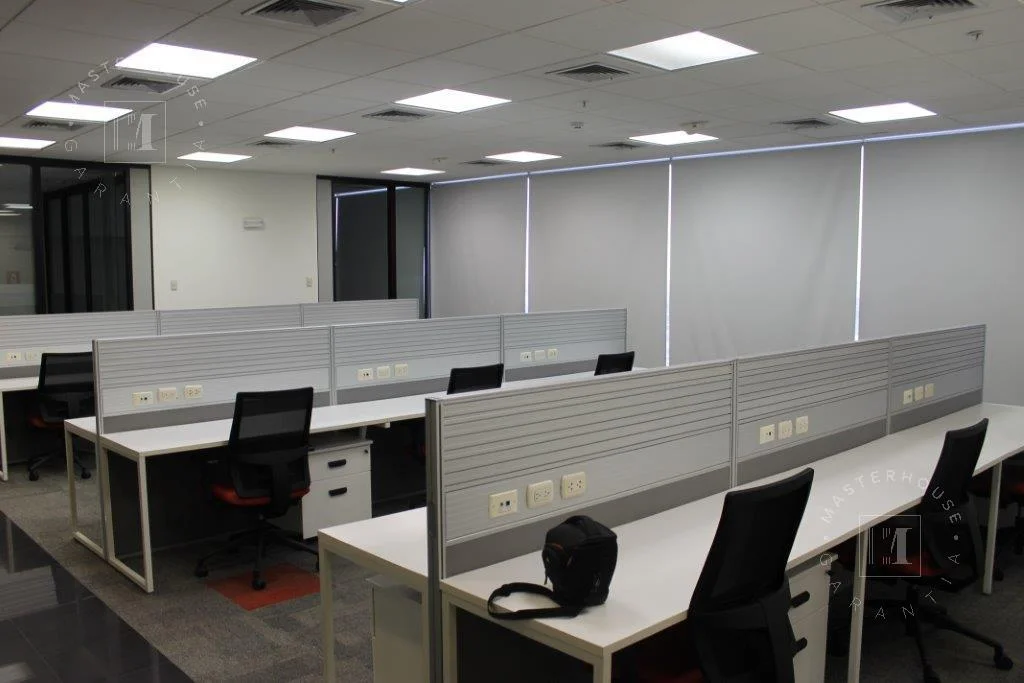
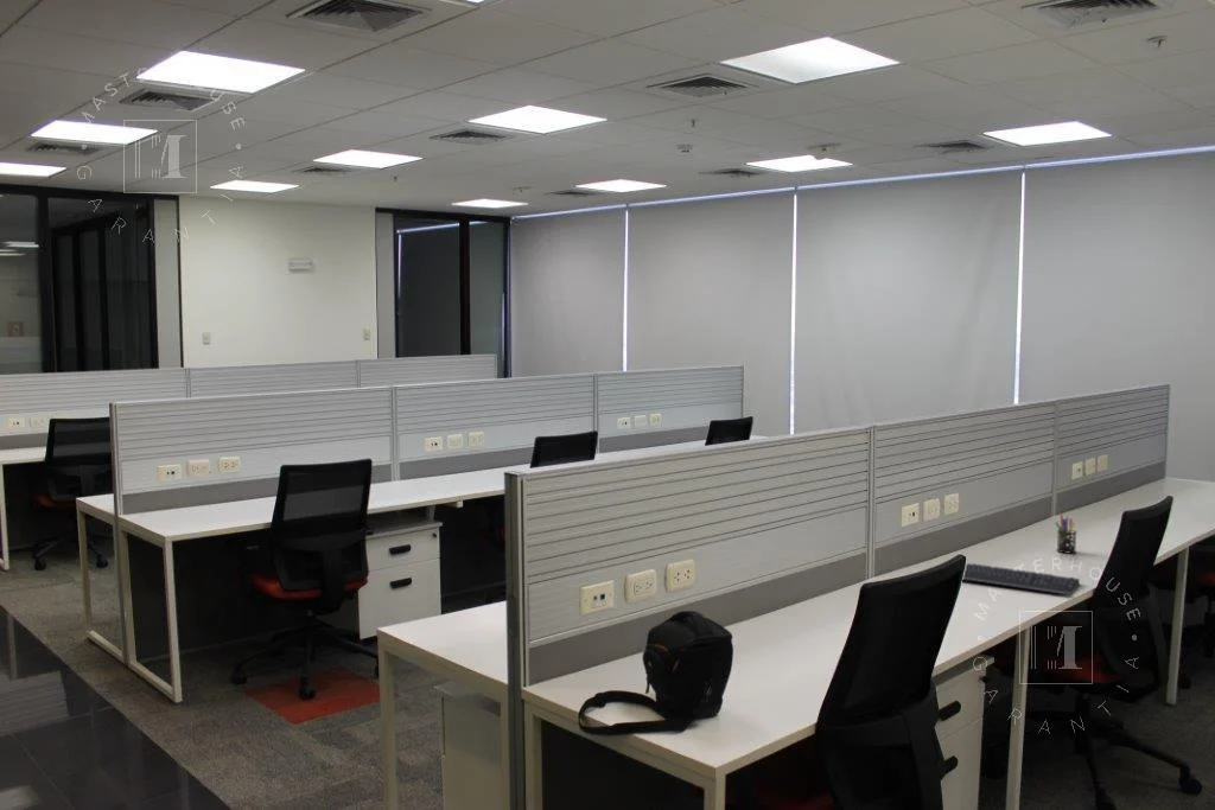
+ keyboard (1011, 578)
+ pen holder (1064, 532)
